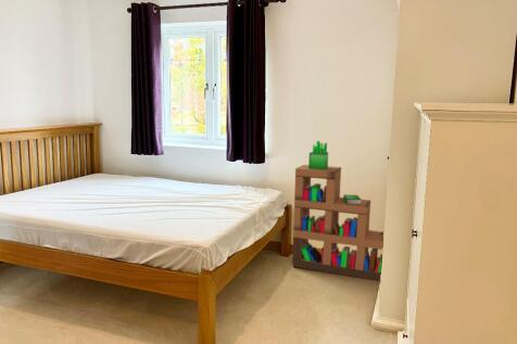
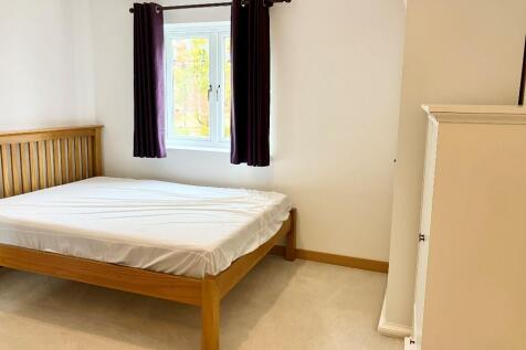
- bookshelf (348, 207)
